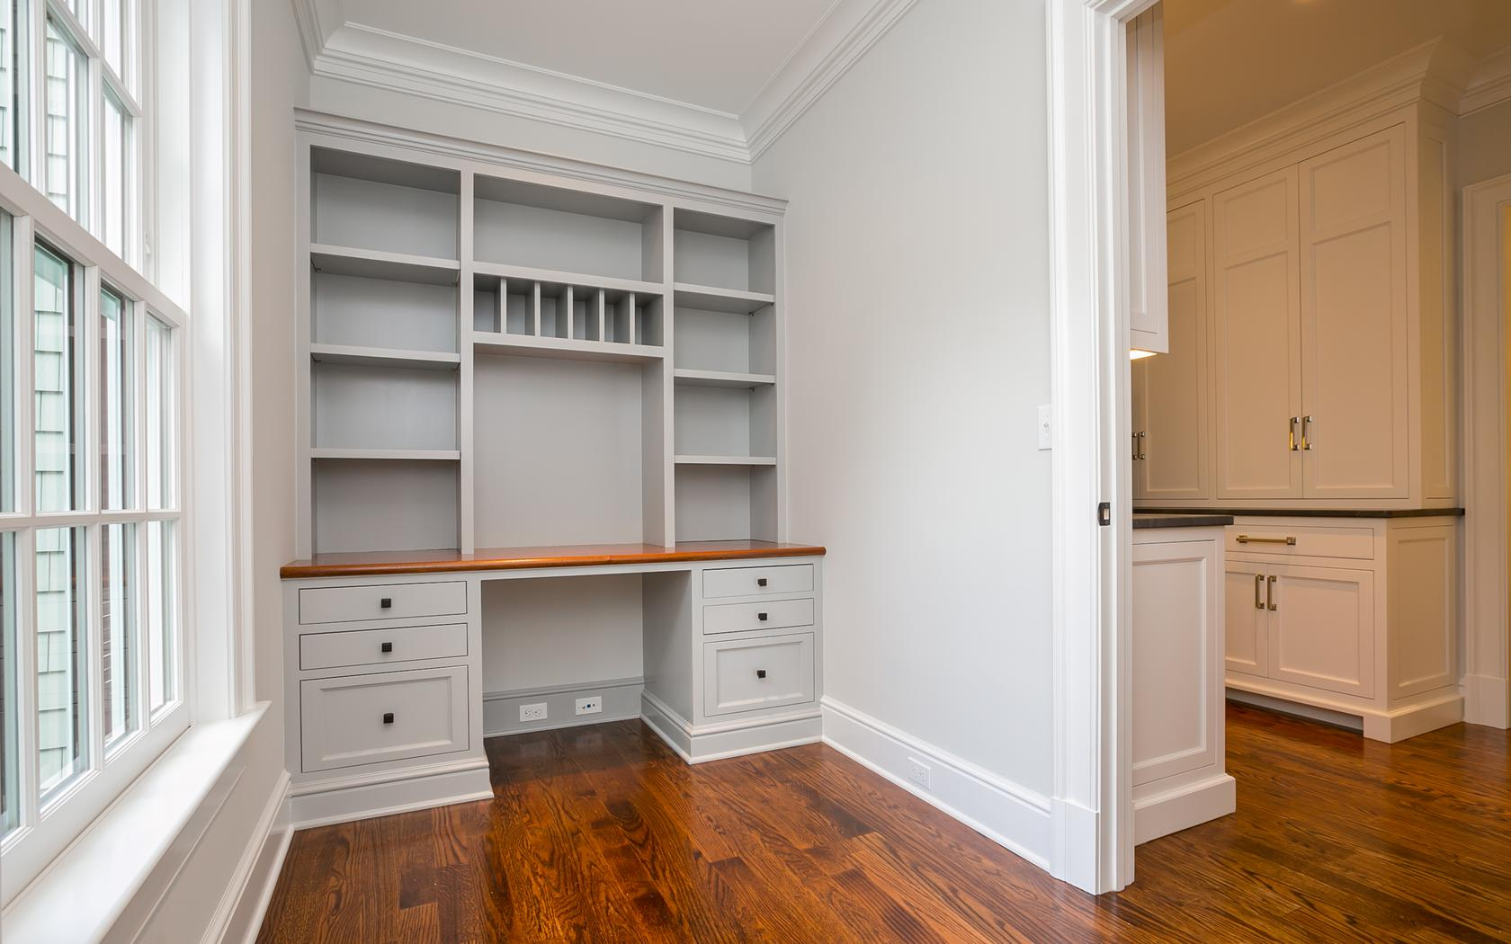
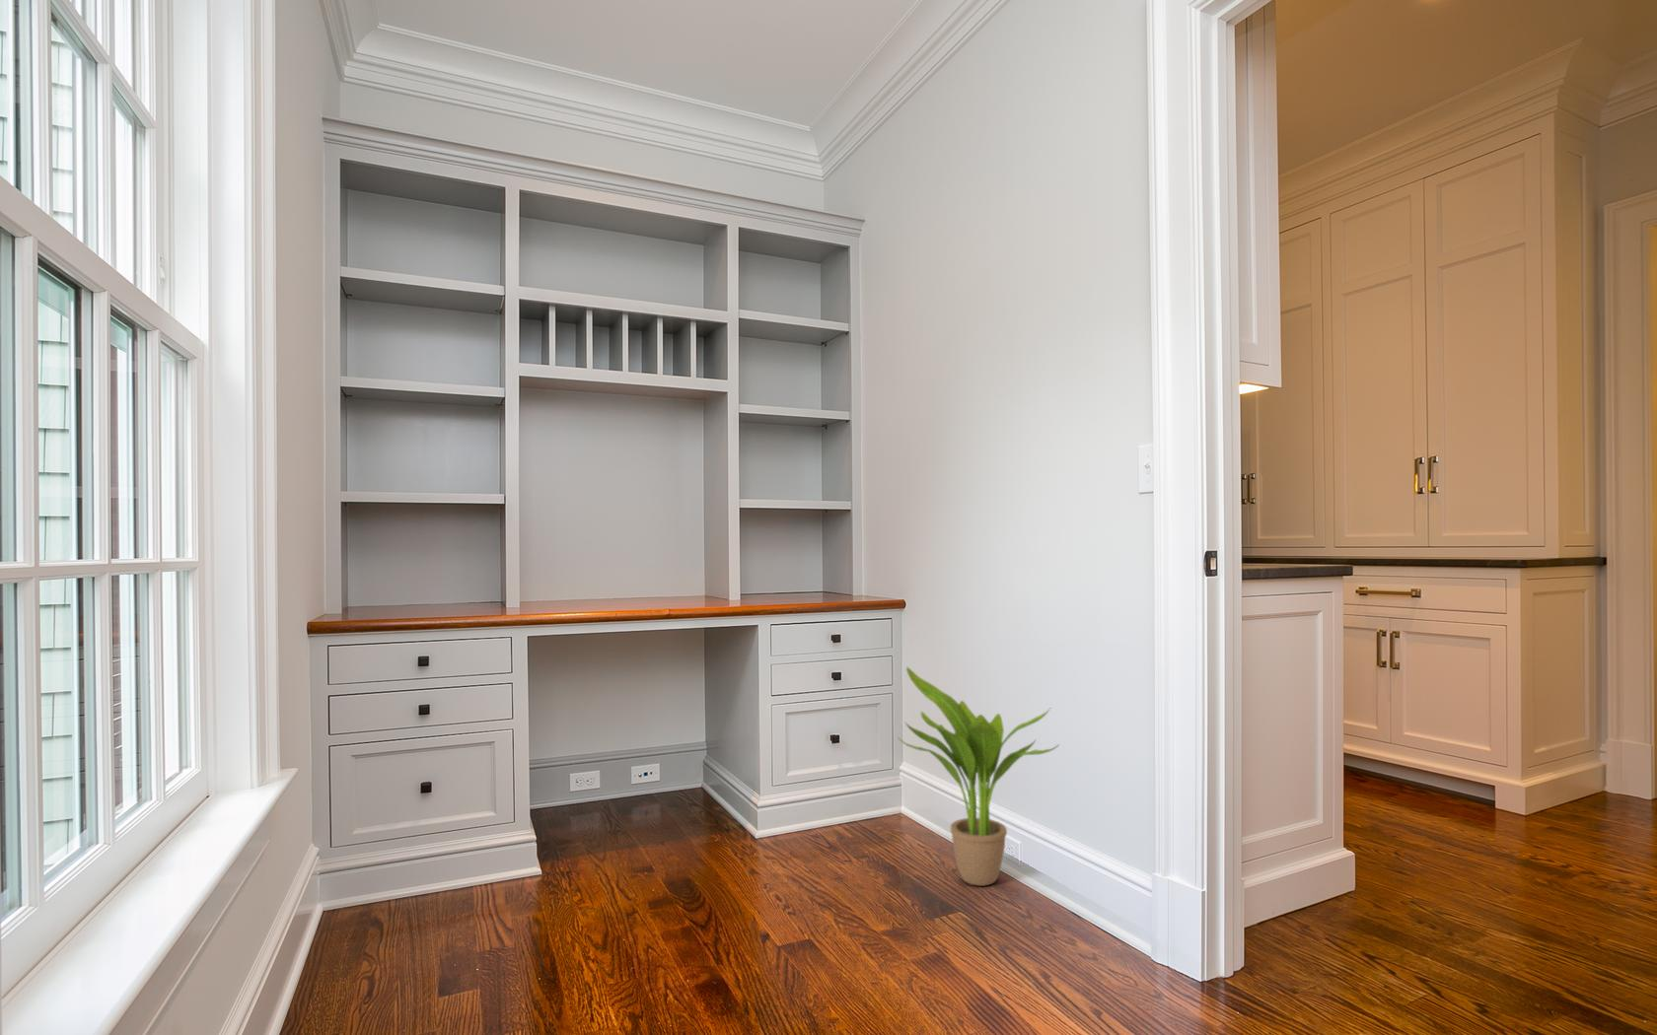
+ potted plant (967, 779)
